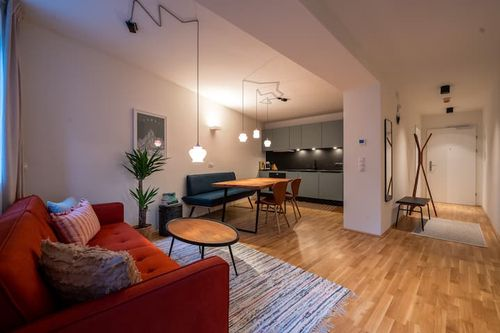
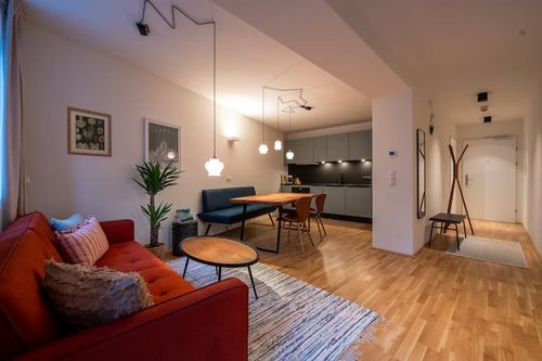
+ wall art (90, 133)
